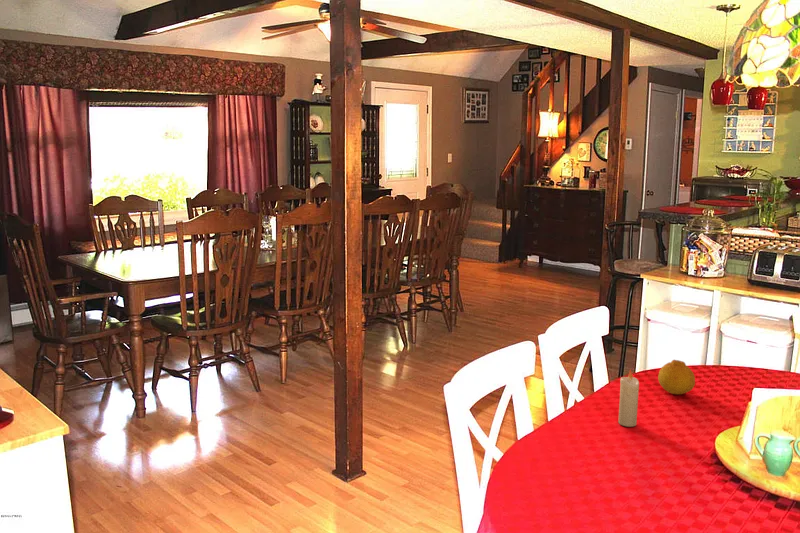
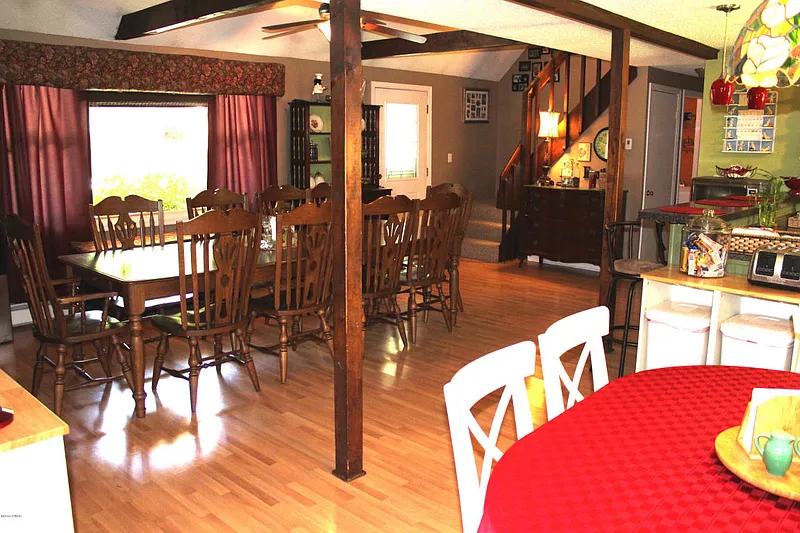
- fruit (676, 376)
- candle (629, 396)
